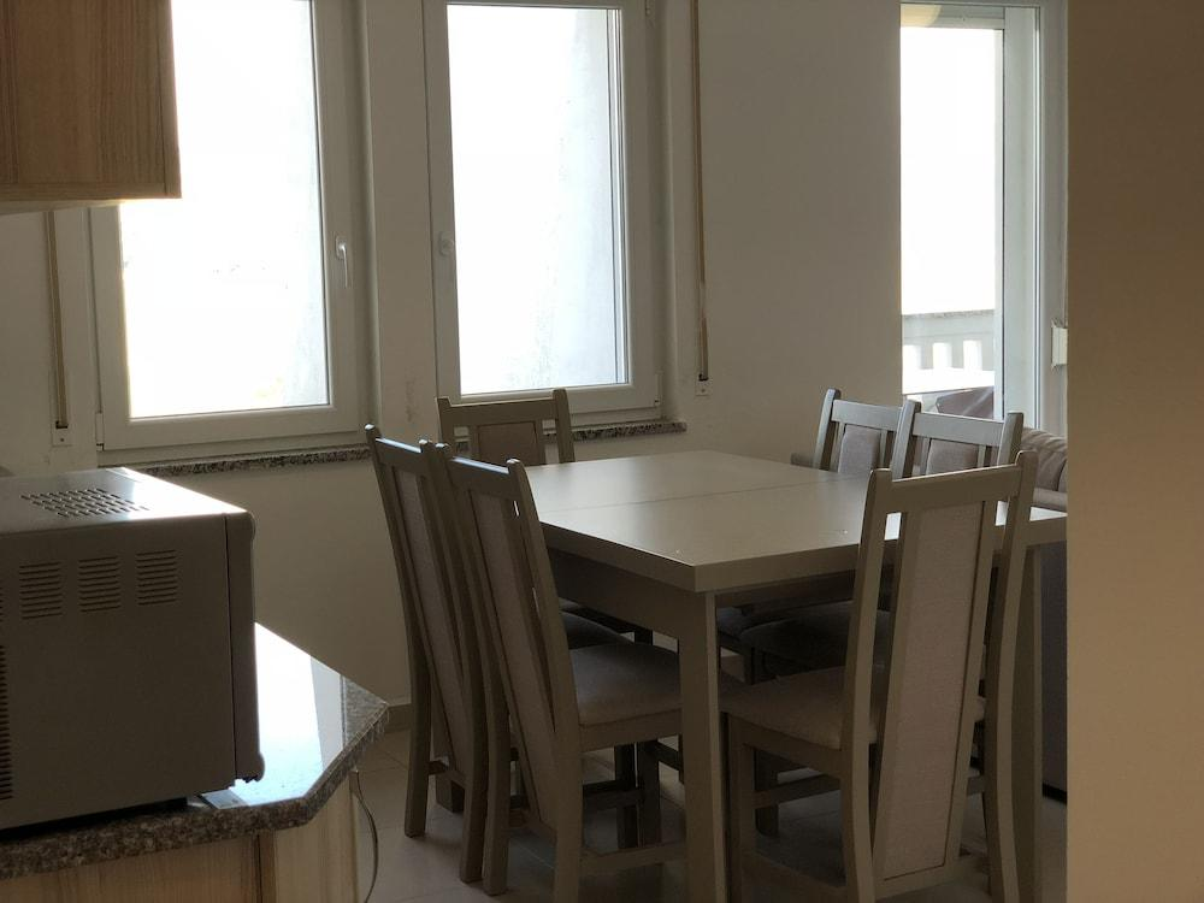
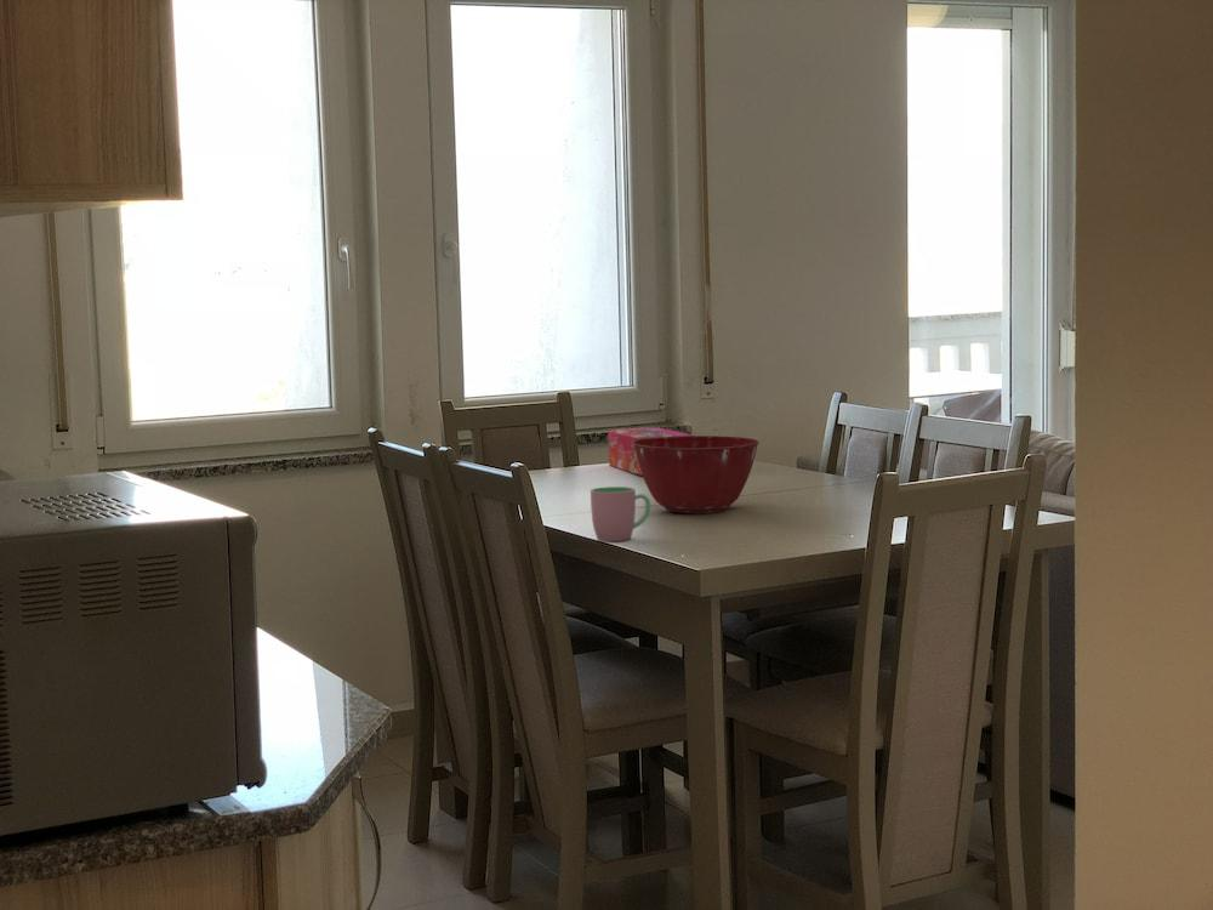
+ cup (620, 513)
+ tissue box (650, 437)
+ mixing bowl (695, 474)
